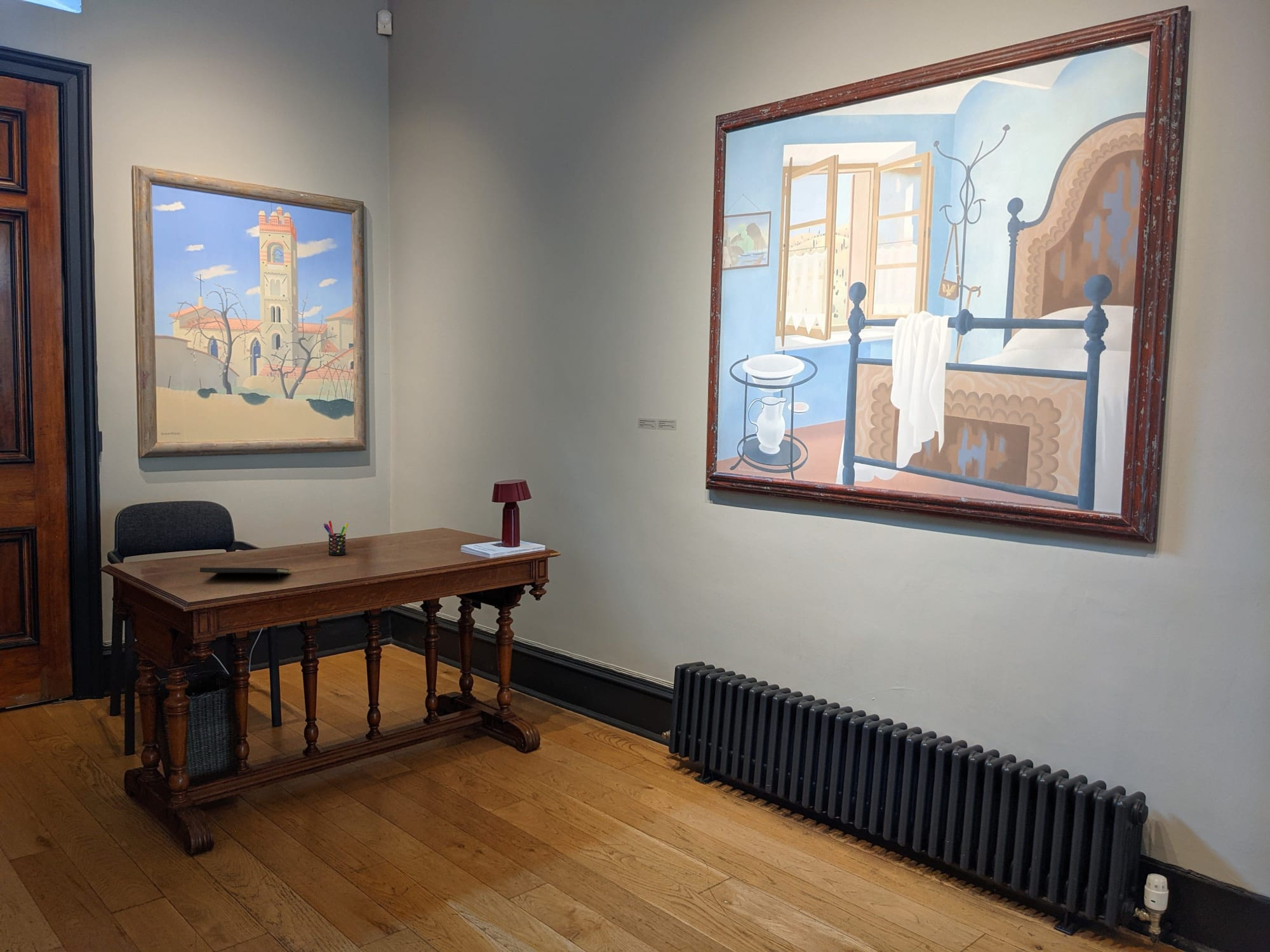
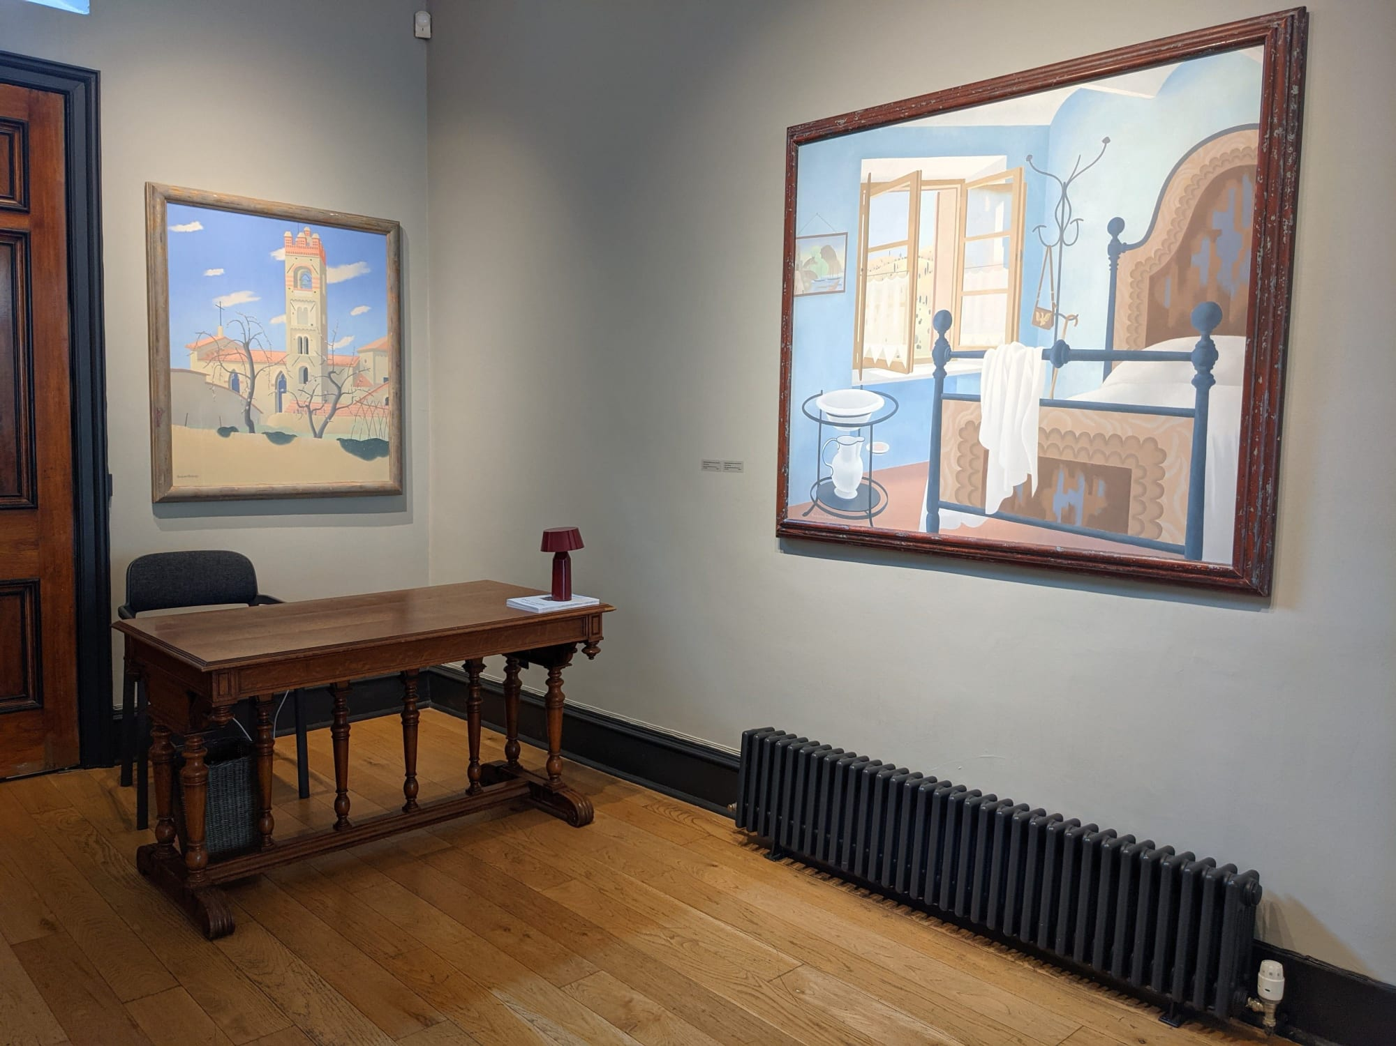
- pen holder (337, 537)
- notepad (246, 571)
